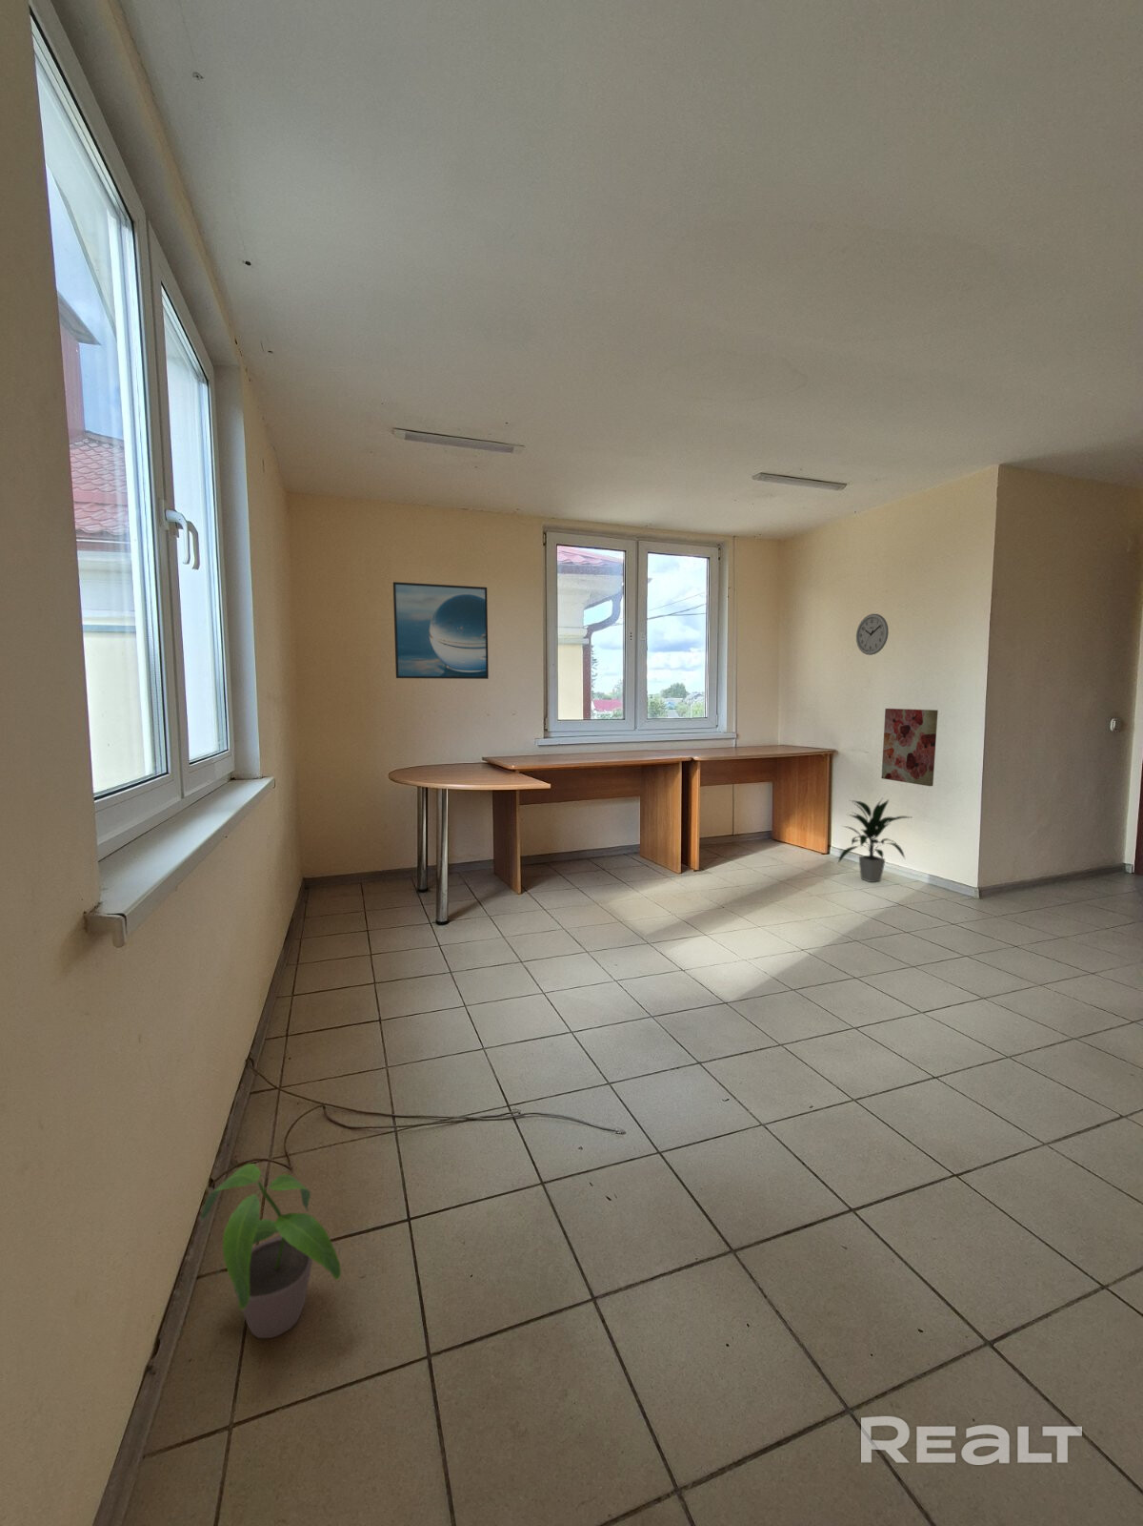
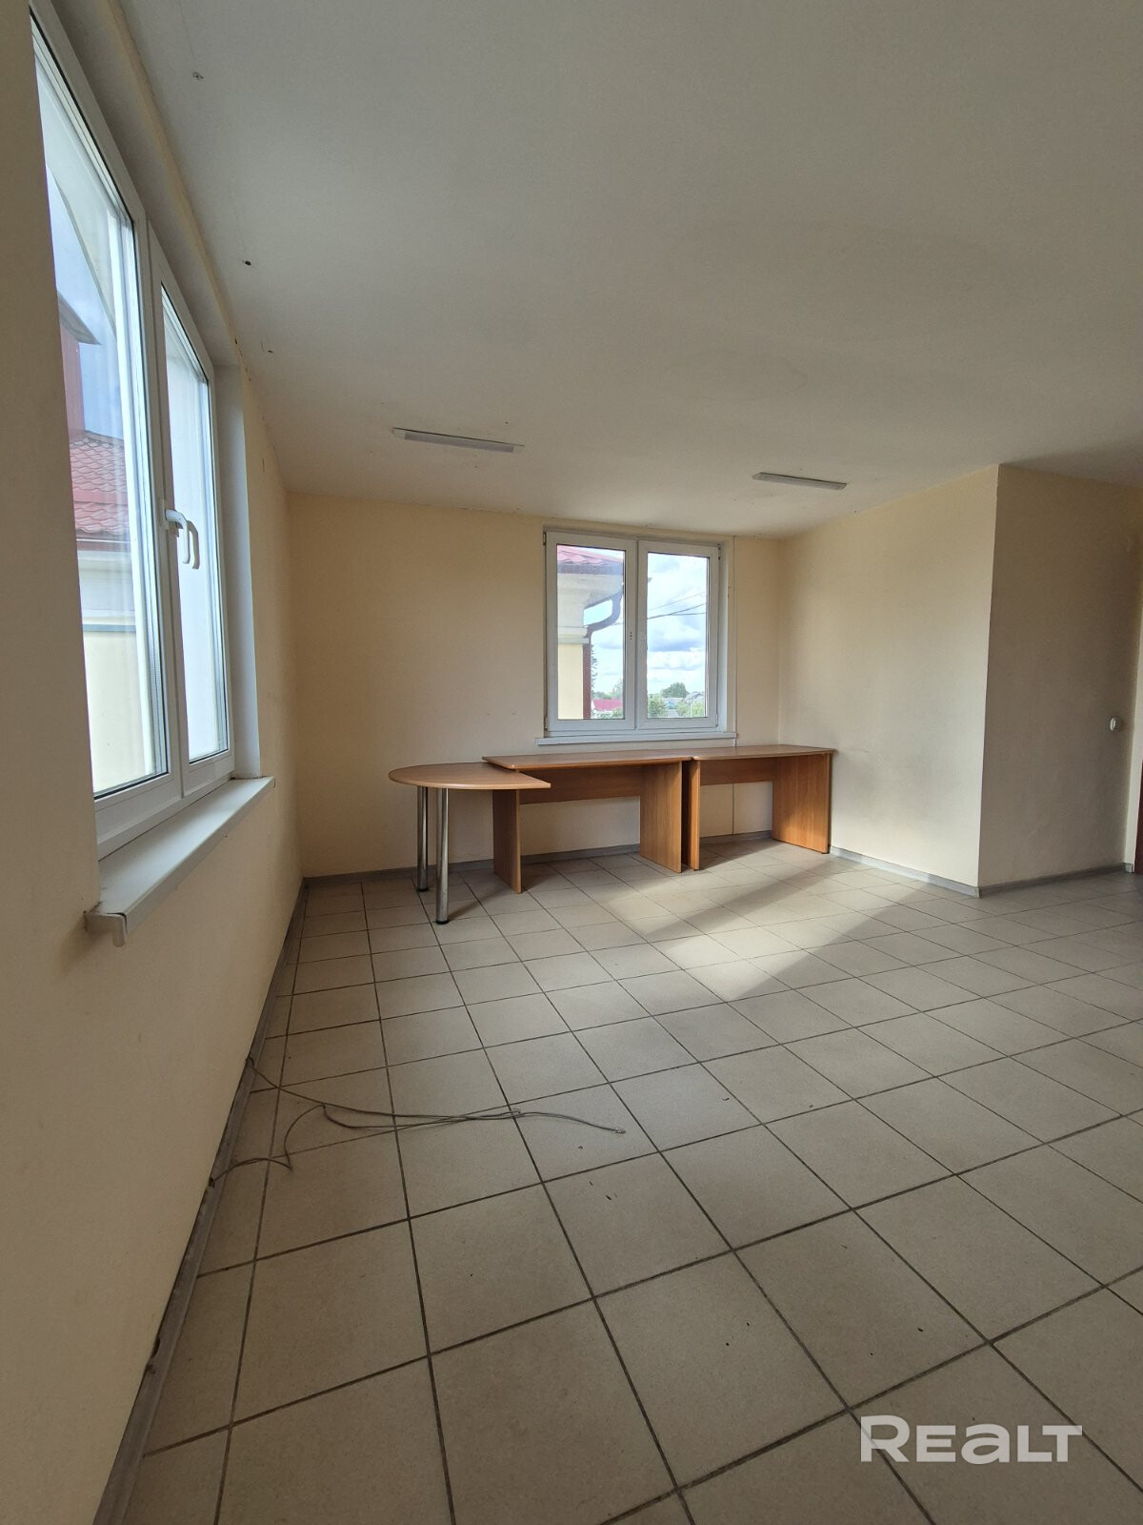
- potted plant (270, 1248)
- wall clock (870, 634)
- indoor plant (869, 837)
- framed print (442, 631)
- wall art (908, 746)
